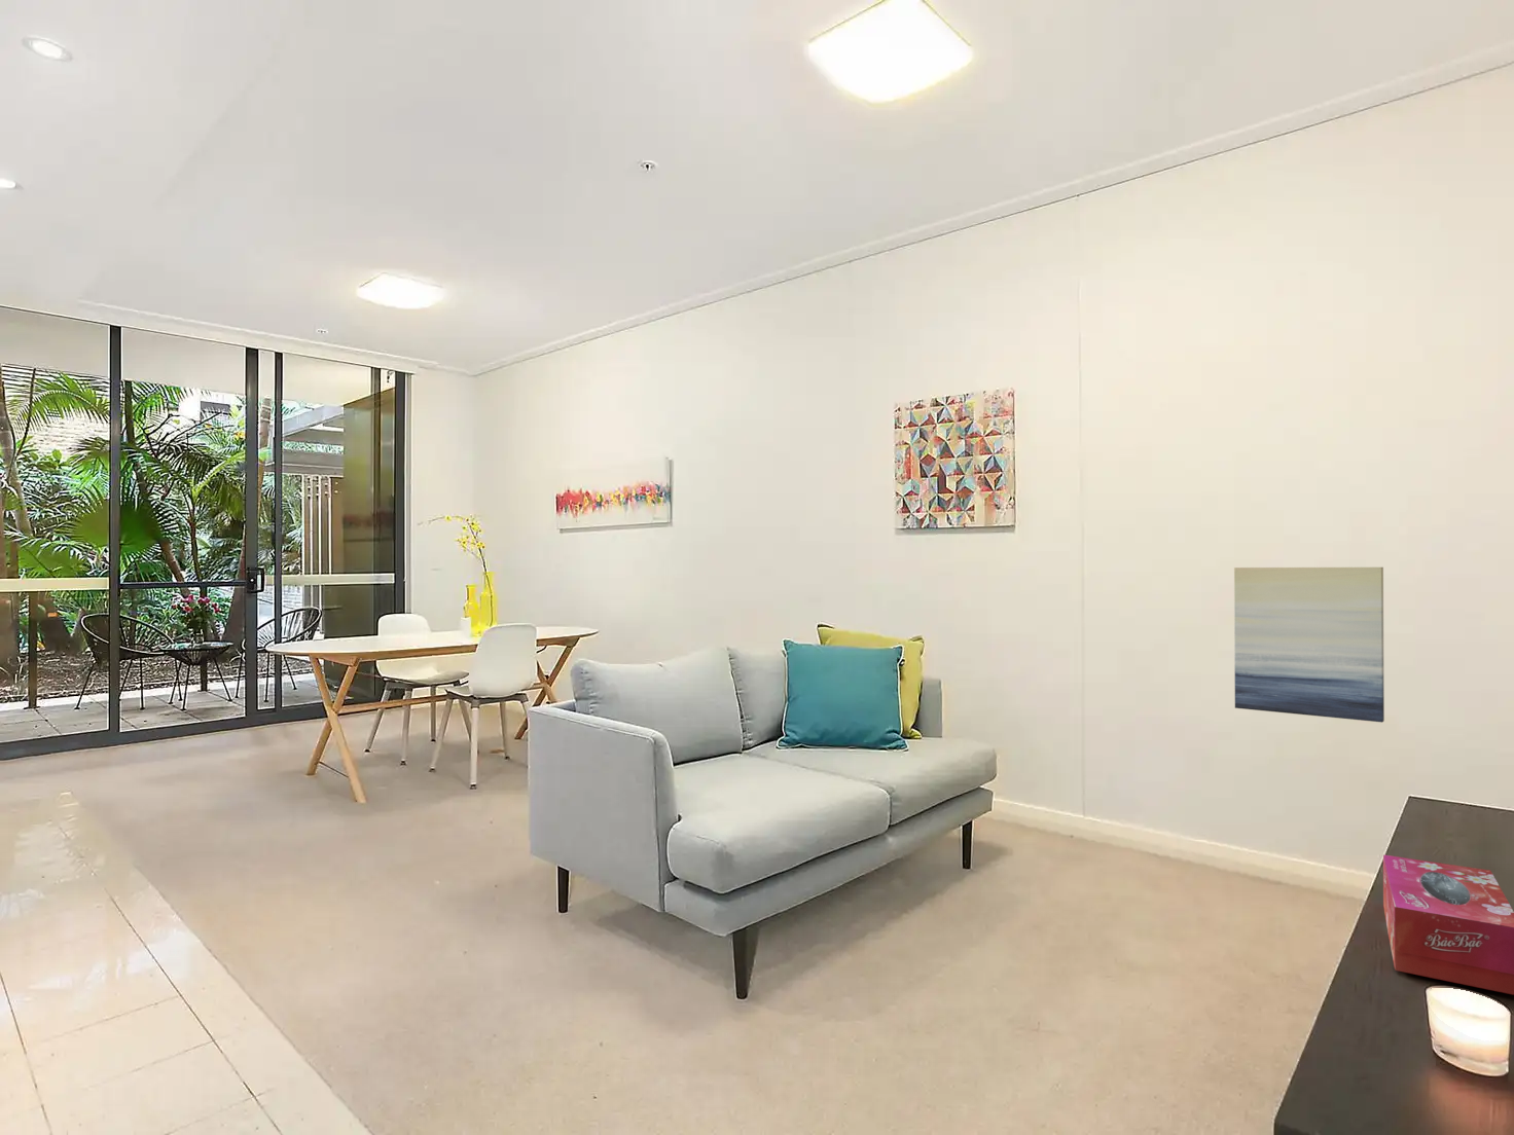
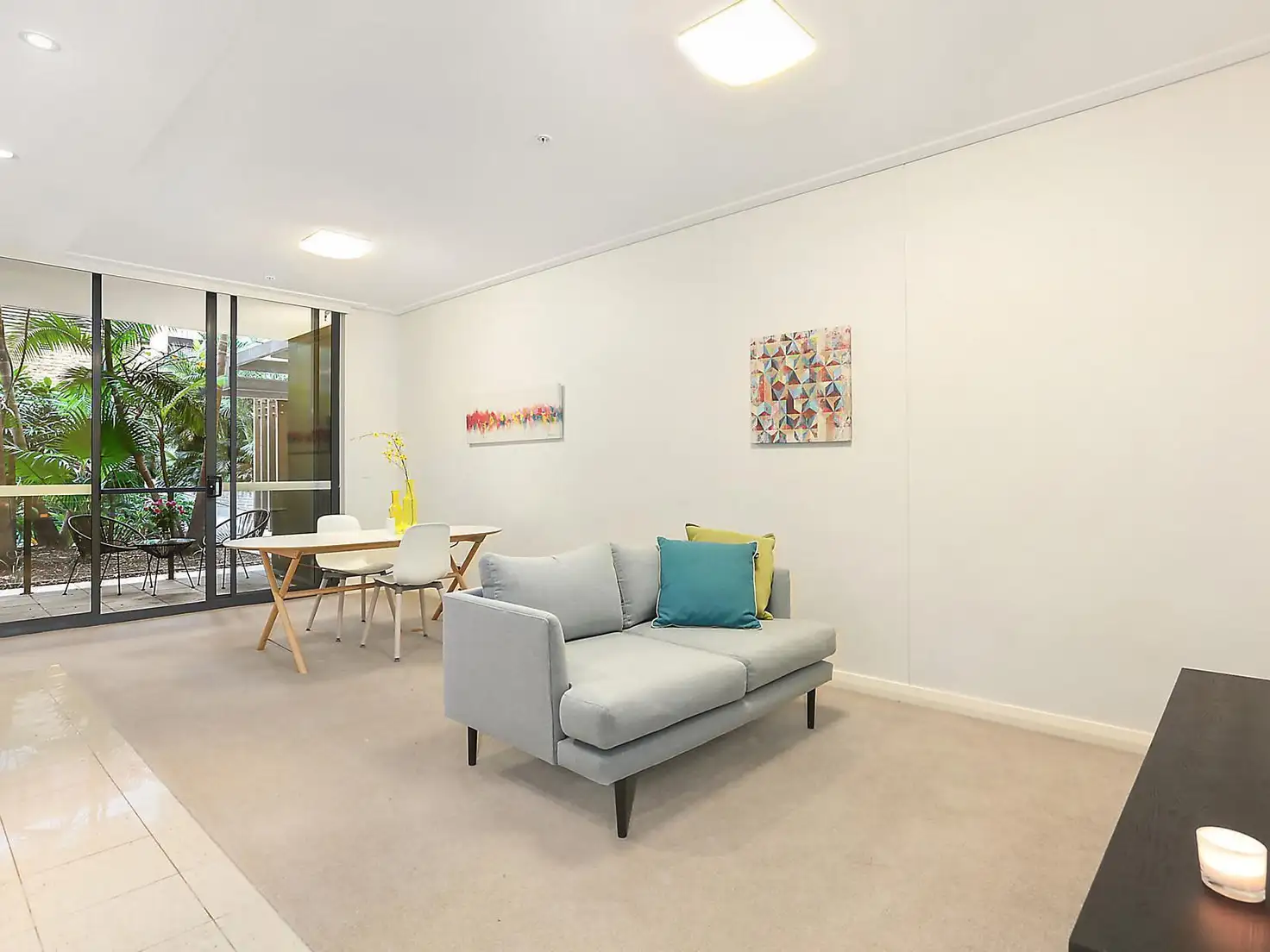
- tissue box (1445, 917)
- wall art (1305, 640)
